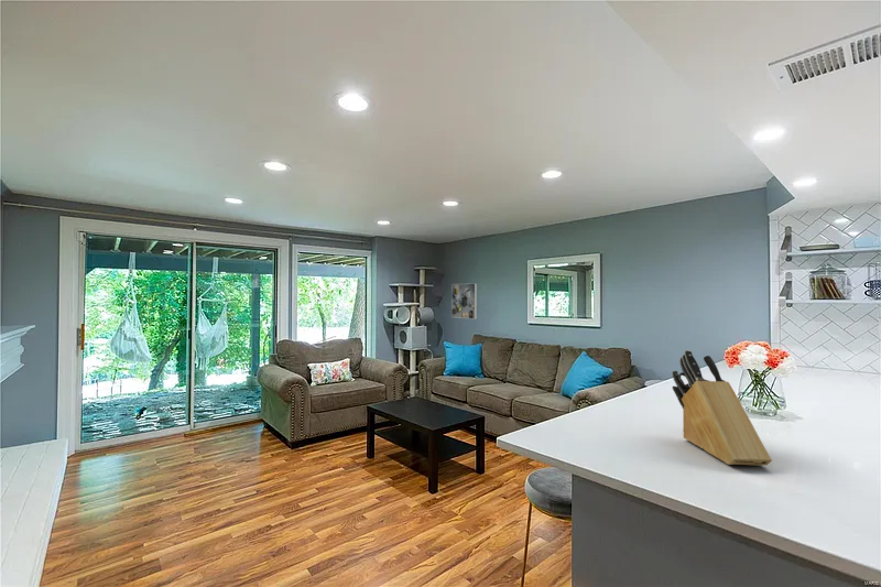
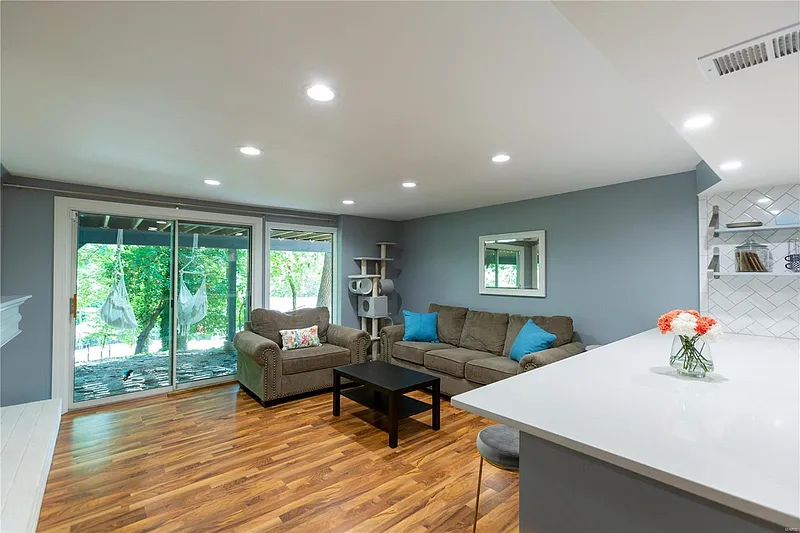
- knife block (714, 401)
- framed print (464, 301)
